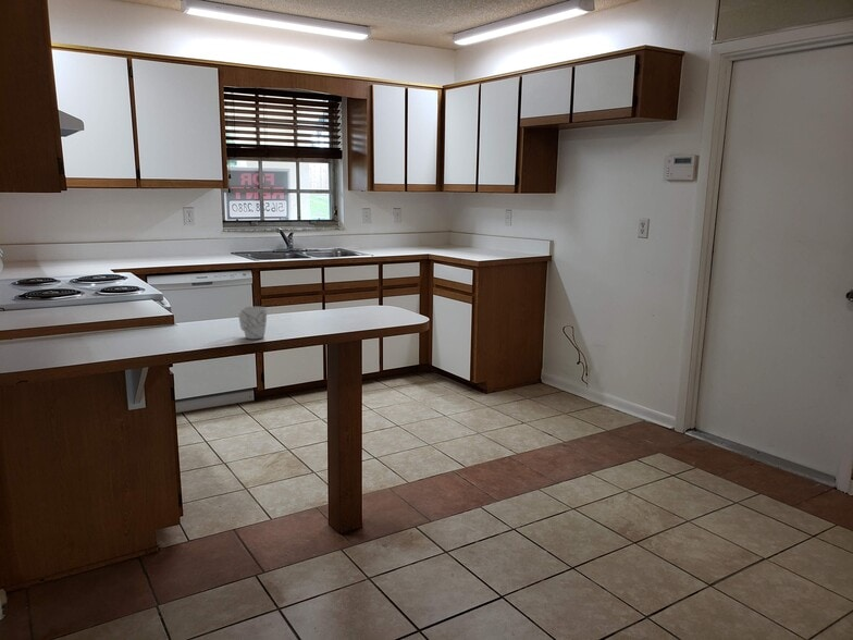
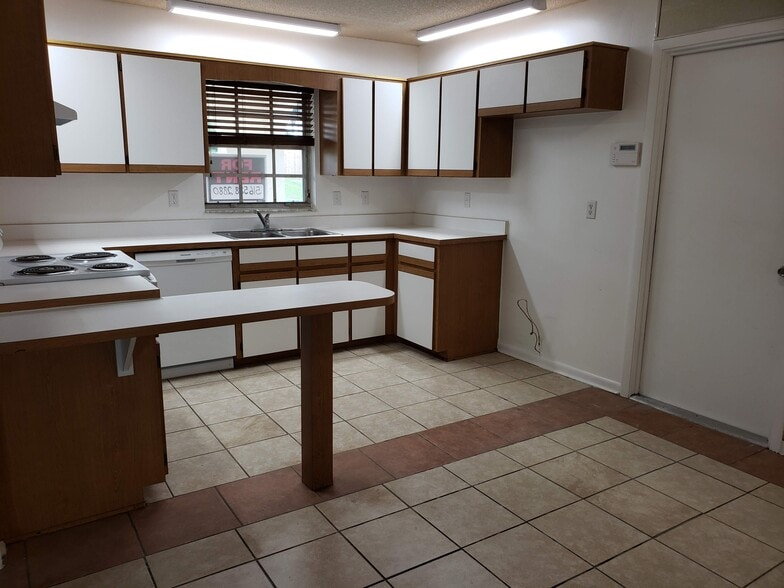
- mug (251, 322)
